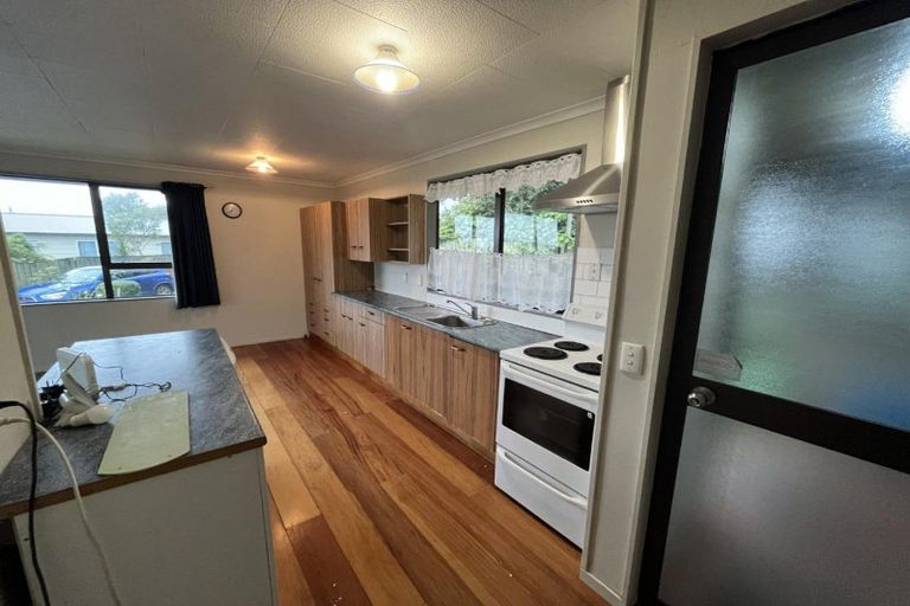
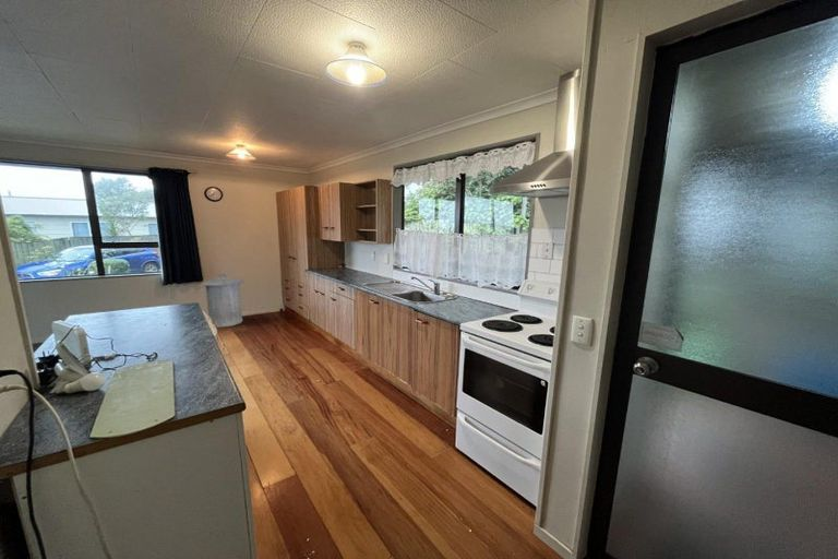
+ trash can (224, 298)
